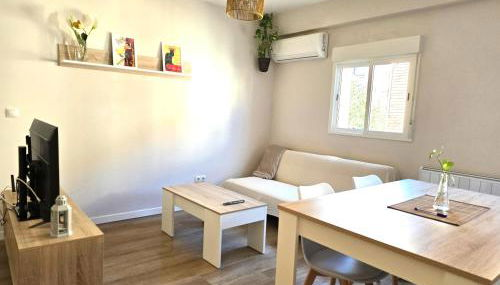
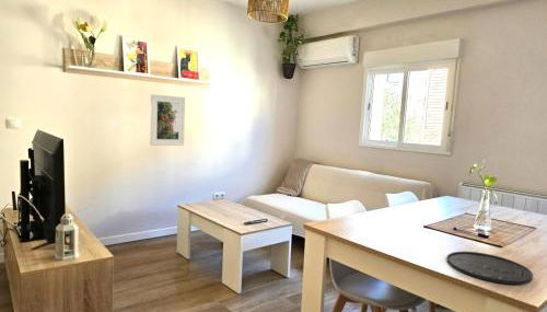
+ plate (487, 266)
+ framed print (167, 120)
